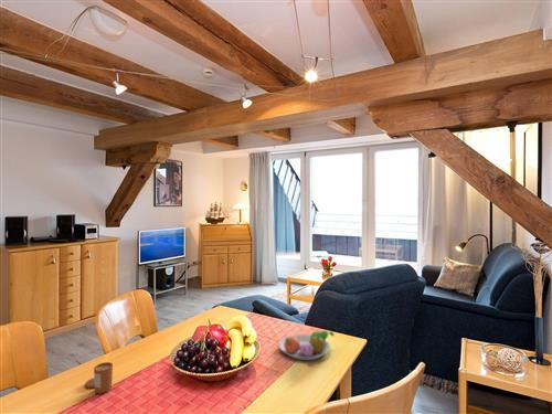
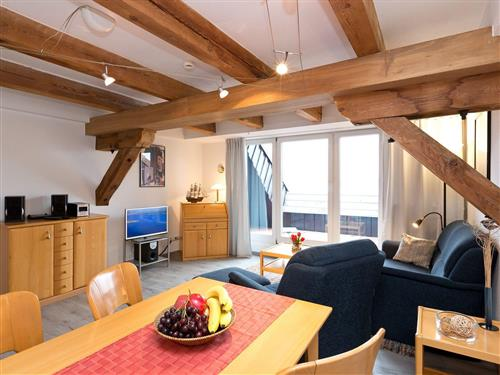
- fruit bowl (306, 340)
- candle (98, 374)
